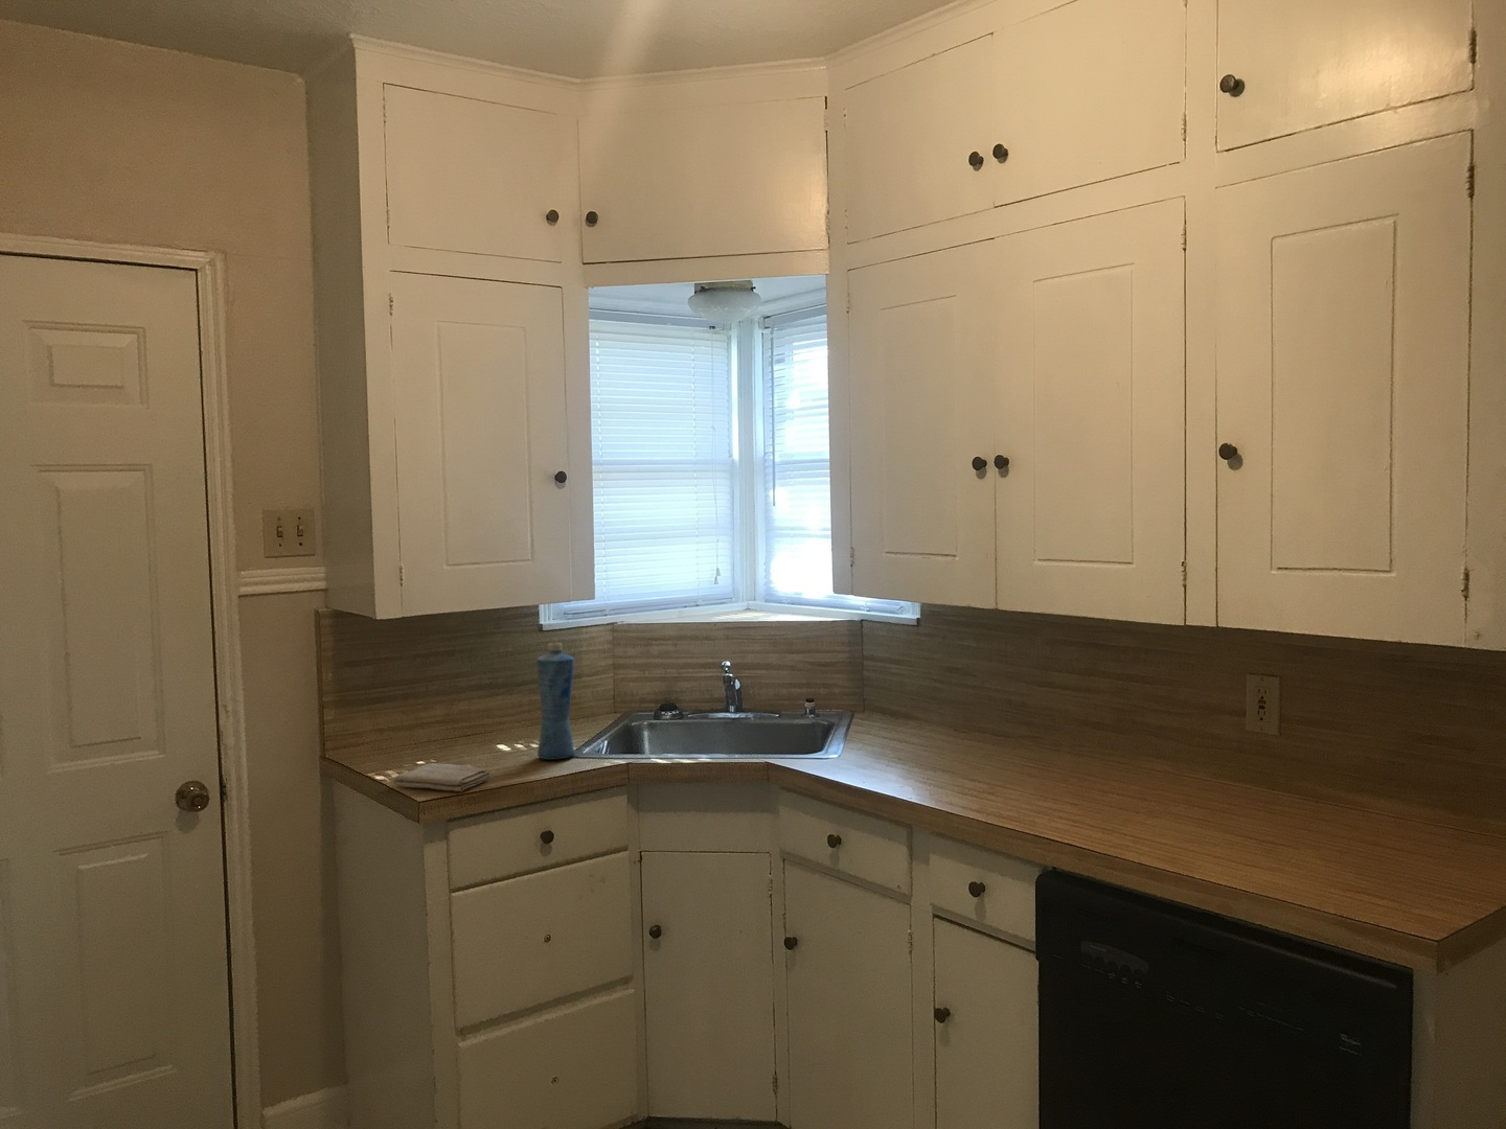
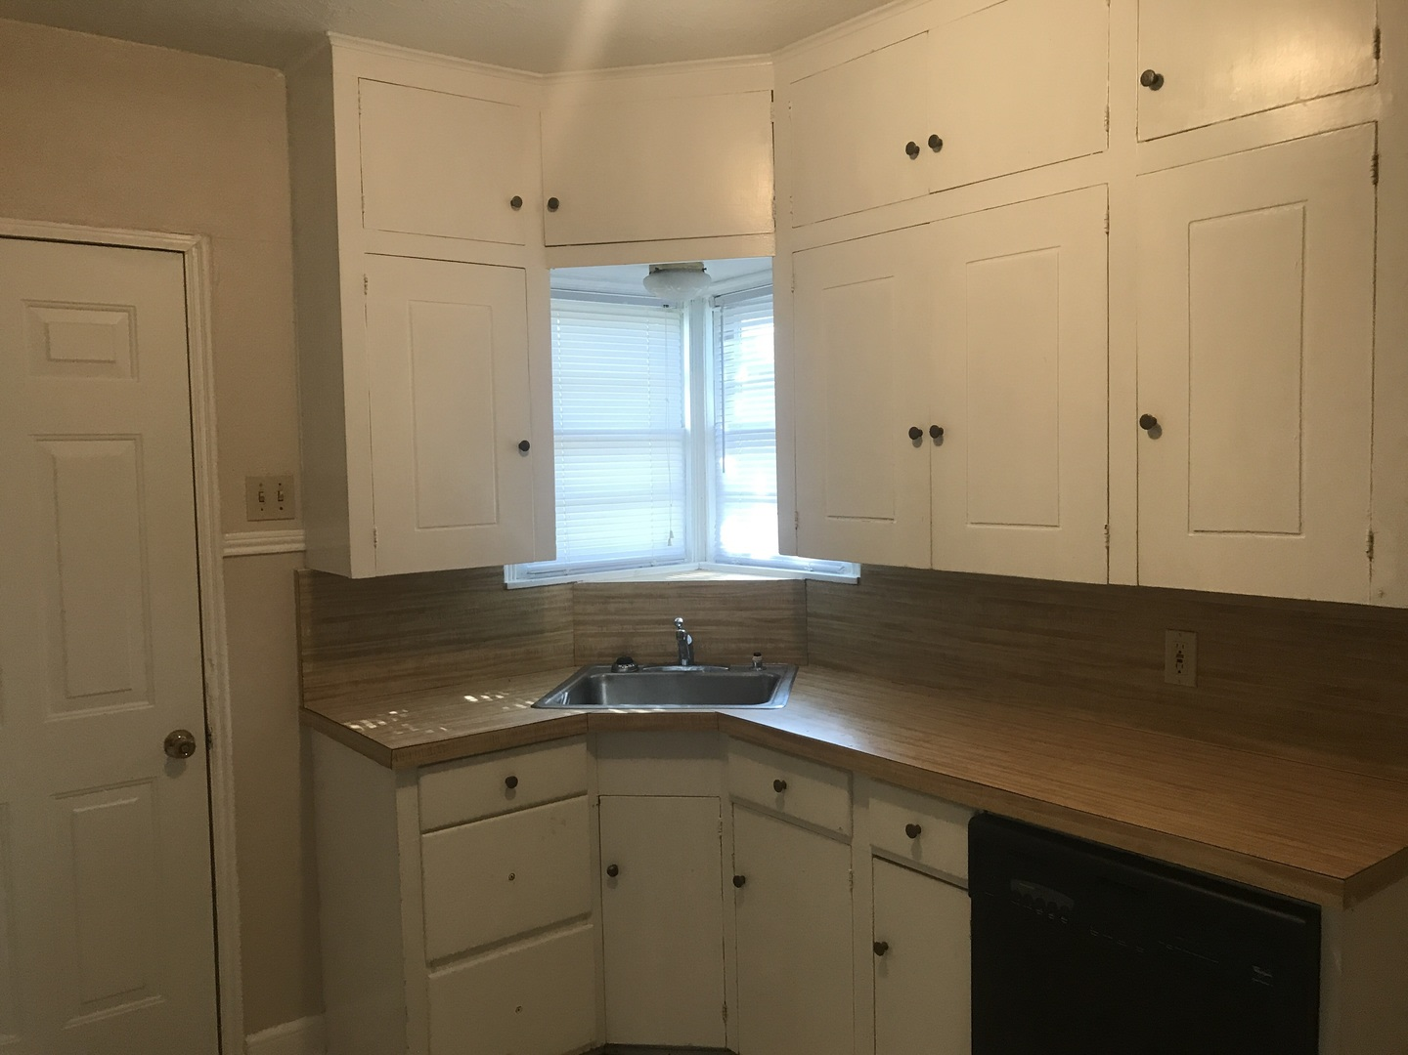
- washcloth (442, 776)
- squeeze bottle (555, 697)
